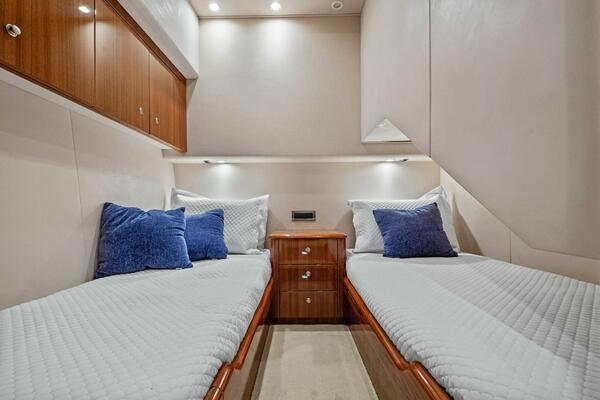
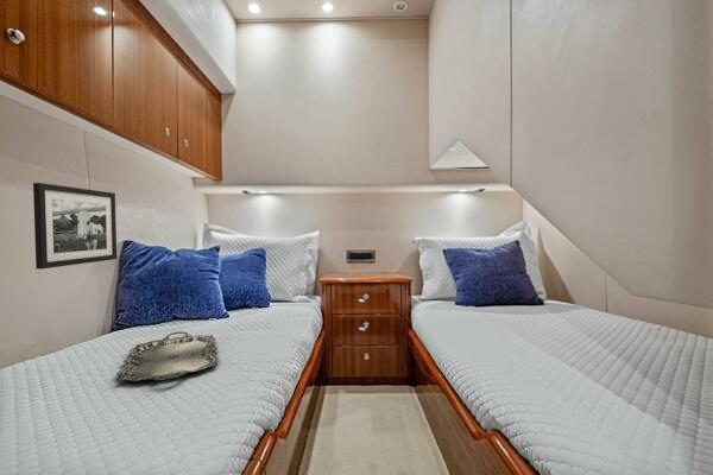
+ picture frame (80, 226)
+ serving tray (172, 354)
